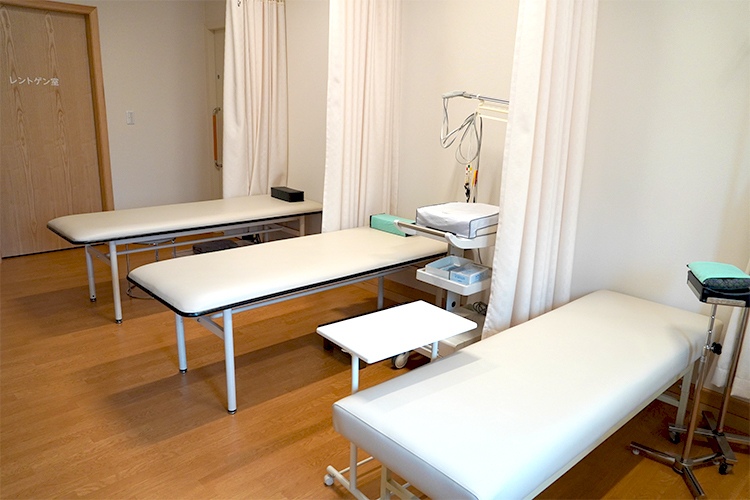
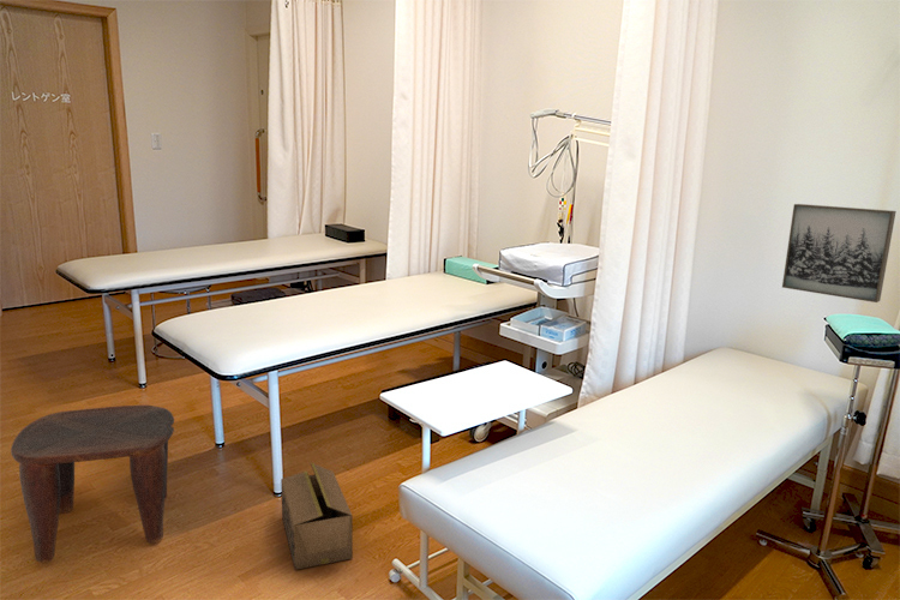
+ wall art (835, 251)
+ cardboard box (317, 515)
+ stool (101, 458)
